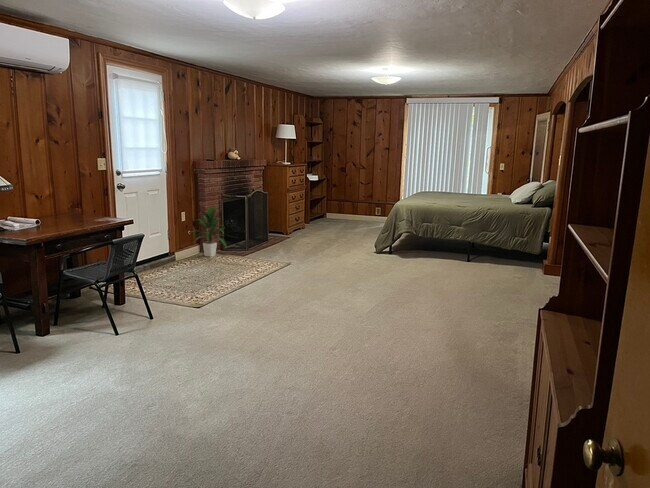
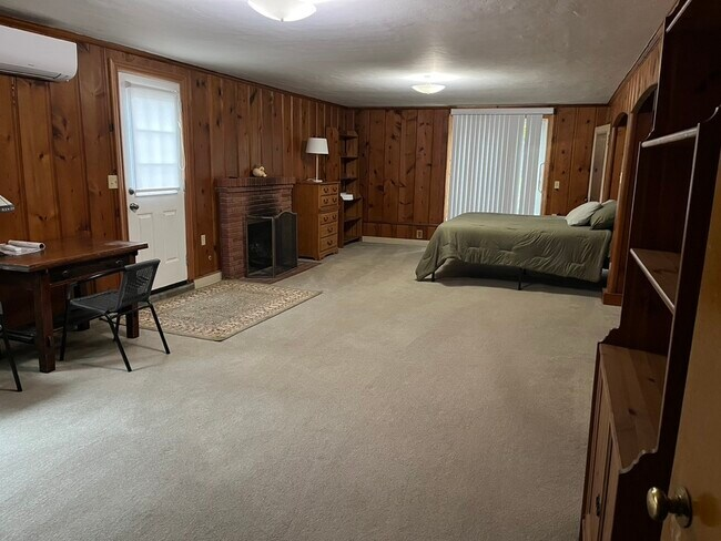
- indoor plant (210, 231)
